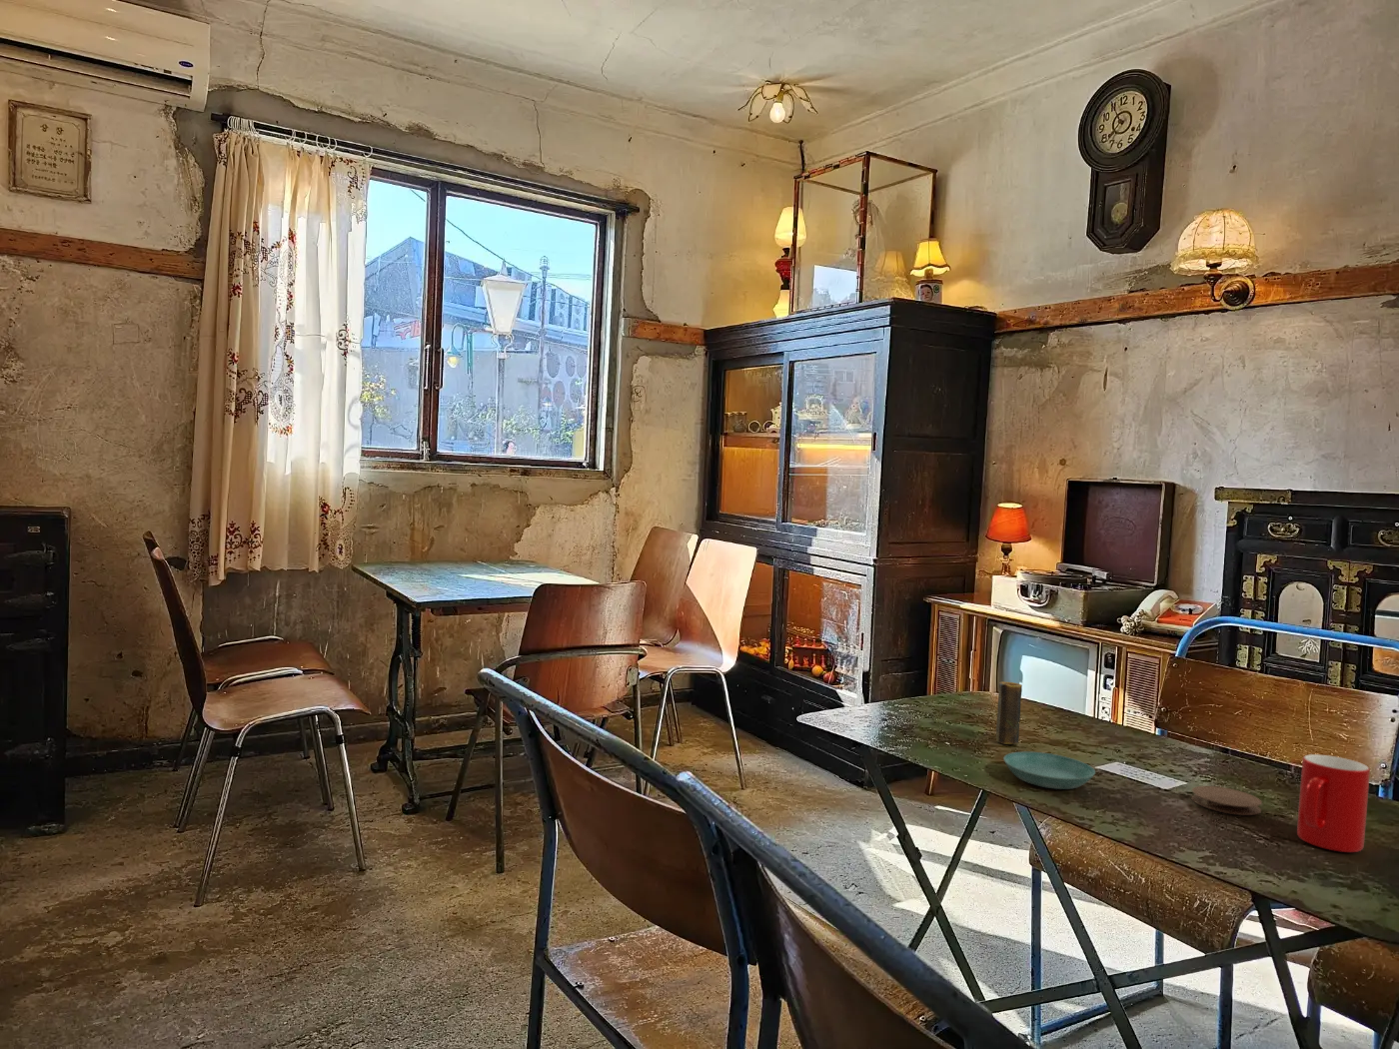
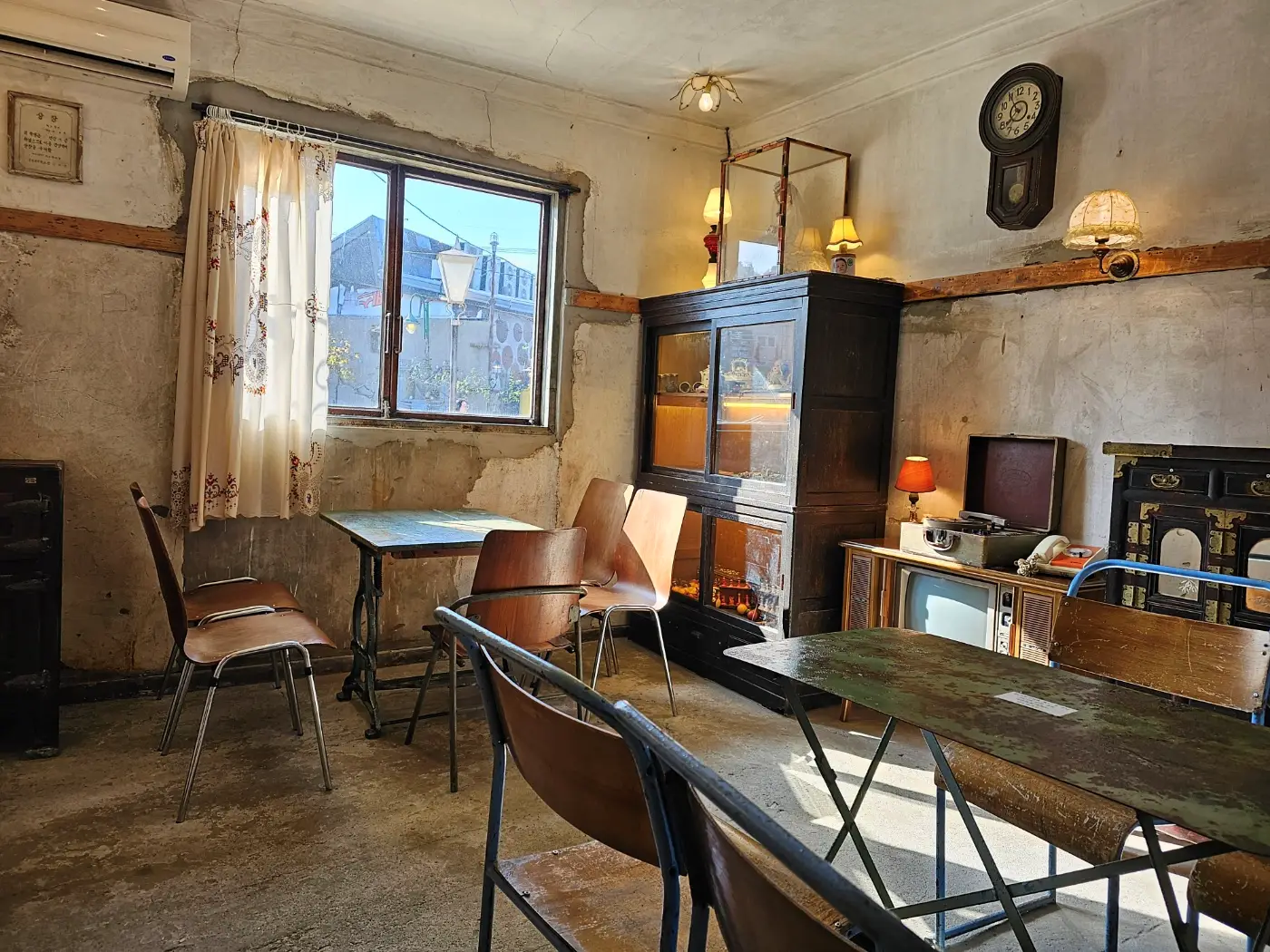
- saucer (1049, 771)
- cup (1323, 802)
- coaster (1225, 799)
- candle (1008, 712)
